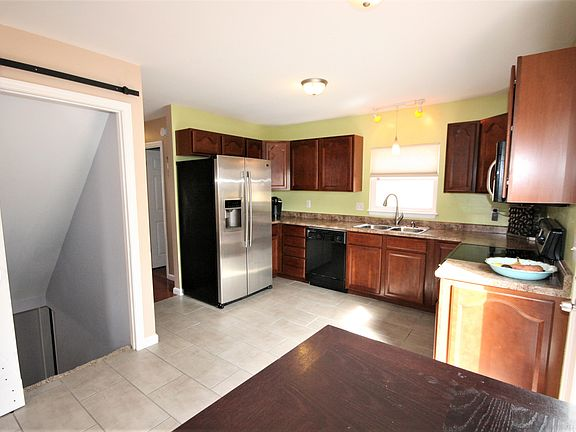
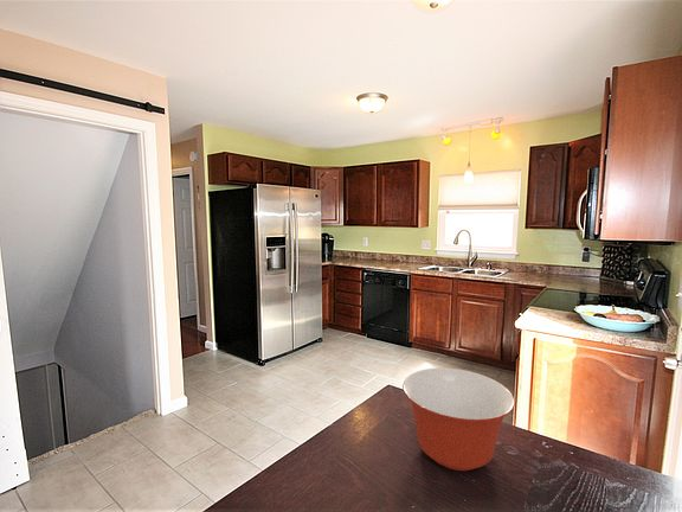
+ mixing bowl (455, 421)
